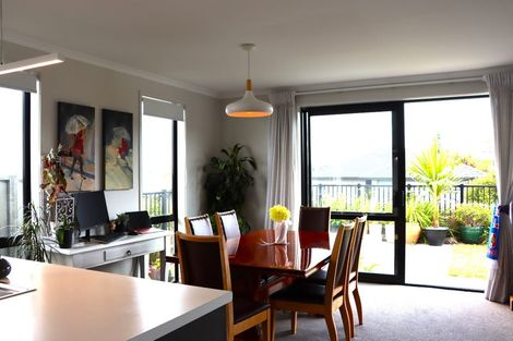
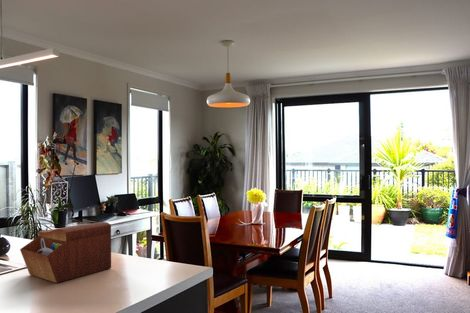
+ sewing box (66, 248)
